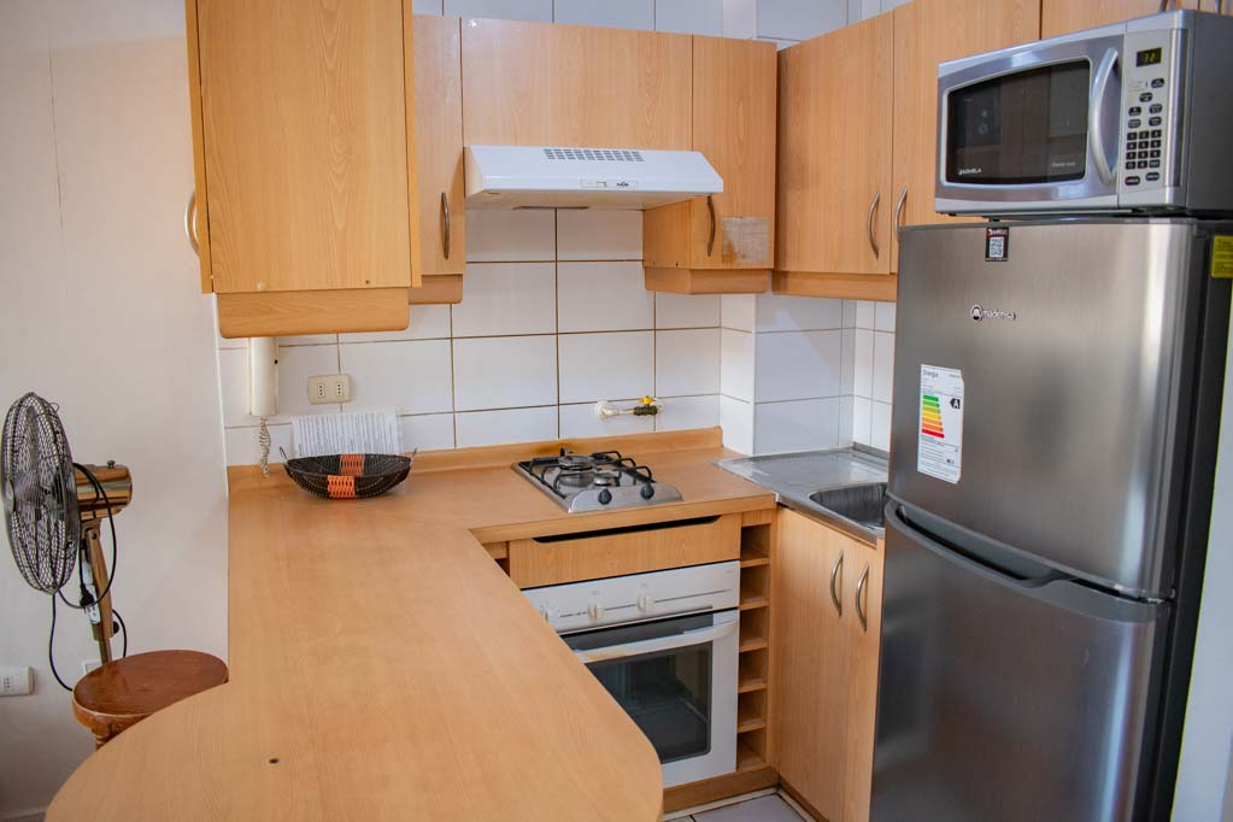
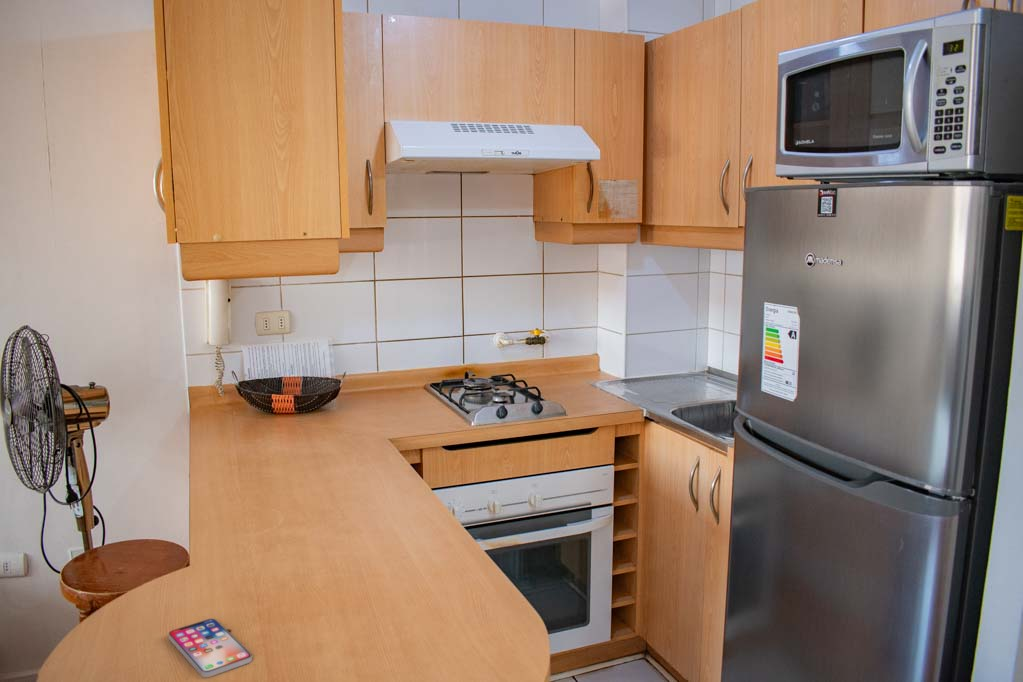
+ smartphone (209, 646)
